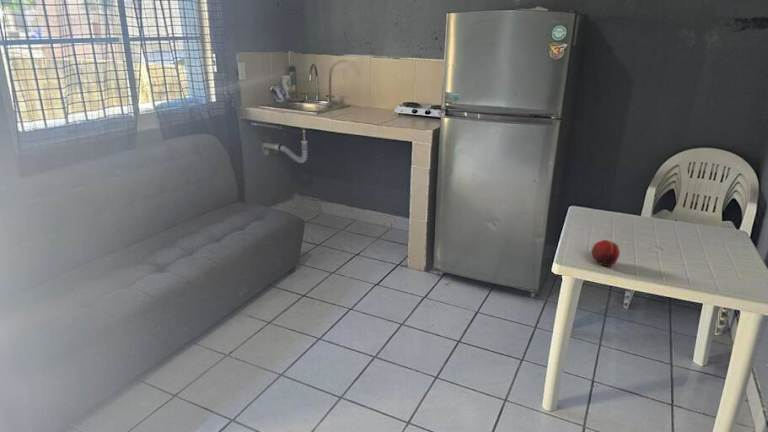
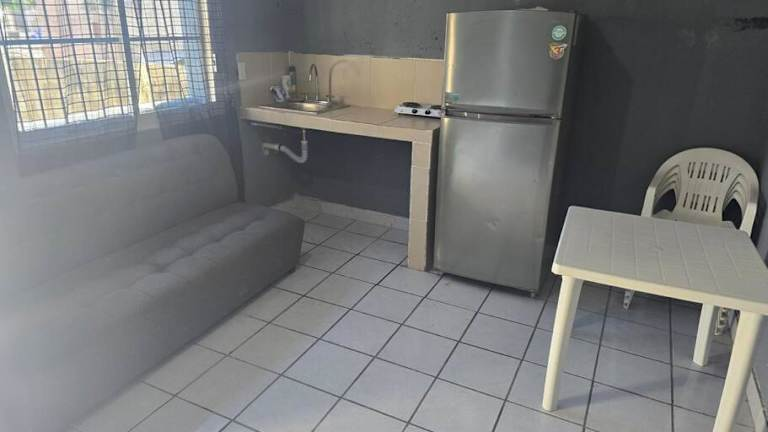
- fruit (605, 252)
